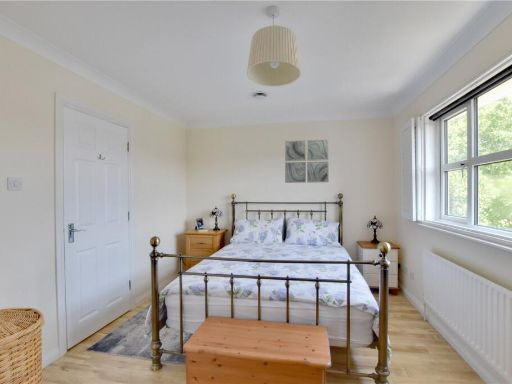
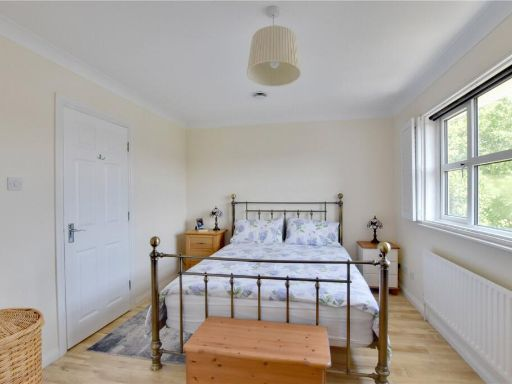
- wall art (305, 160)
